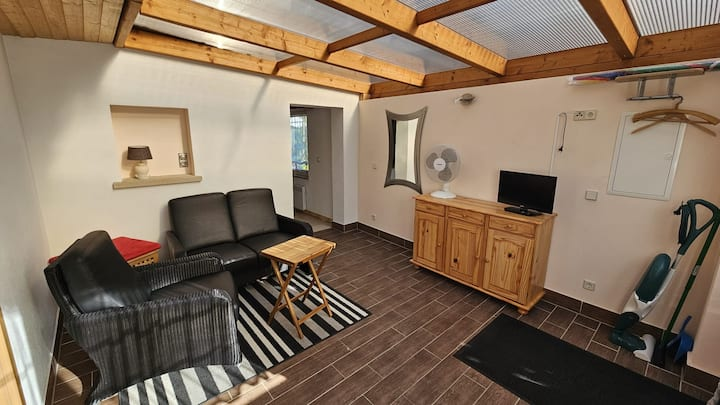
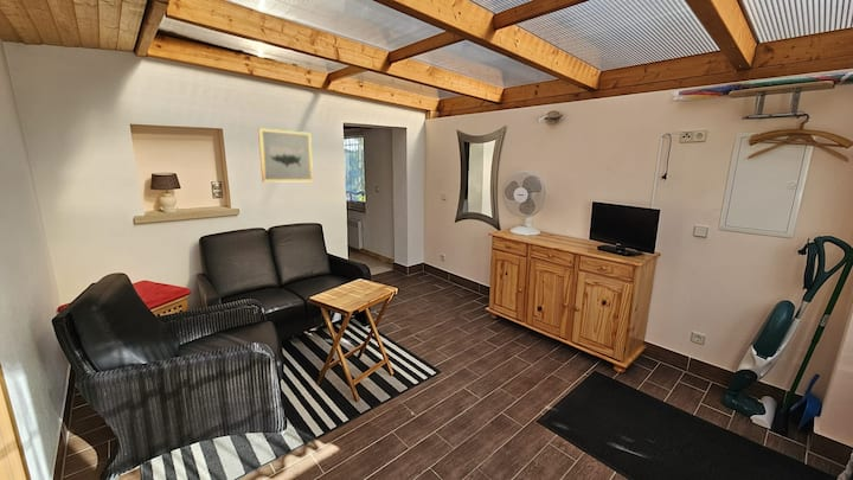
+ wall art (287, 156)
